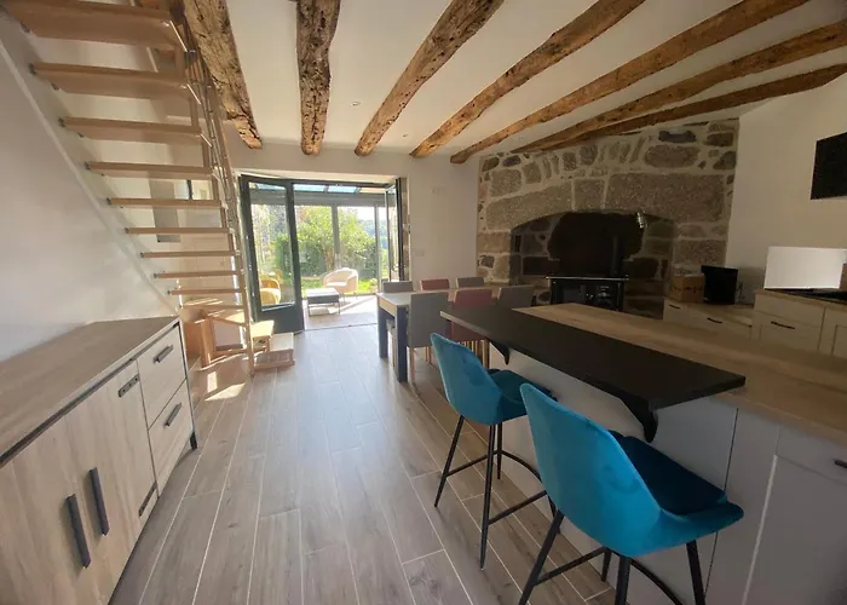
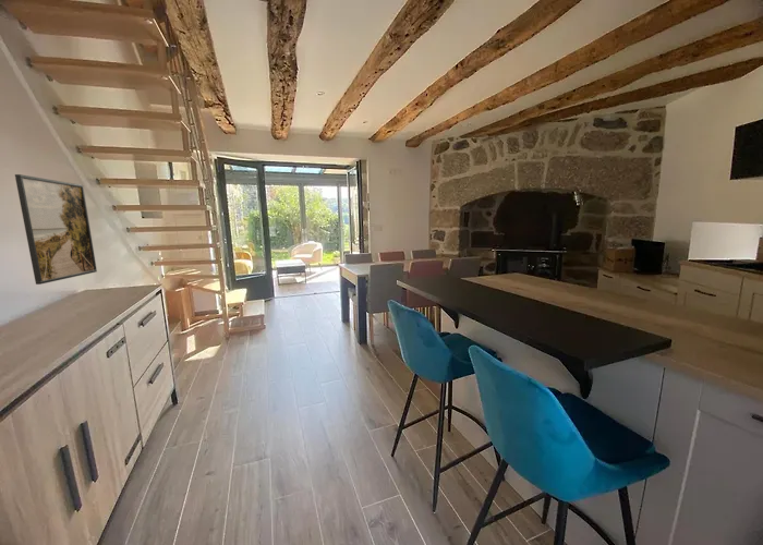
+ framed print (61, 230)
